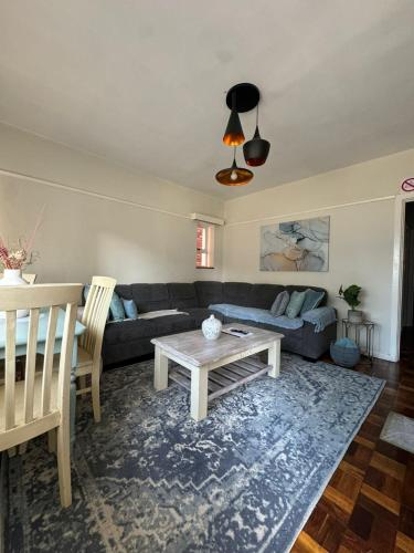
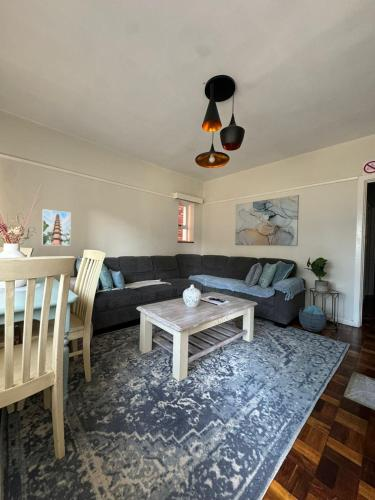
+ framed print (56, 228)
